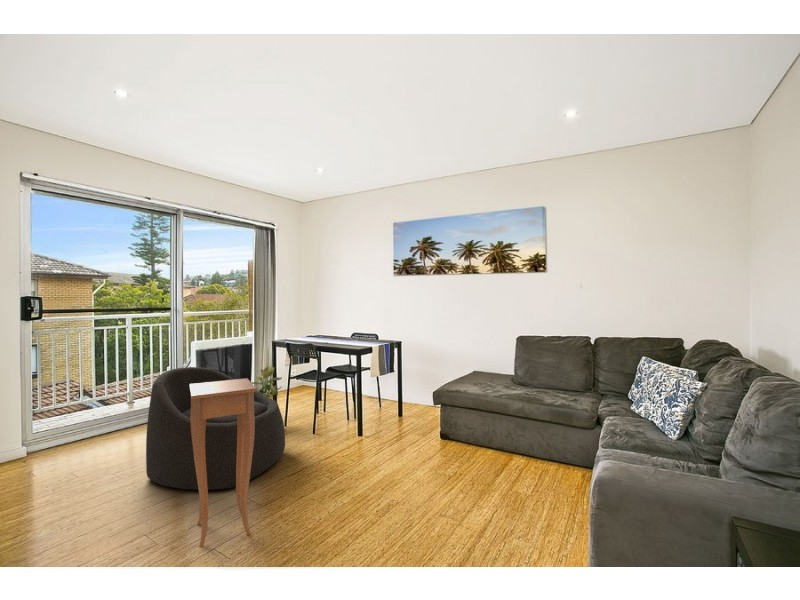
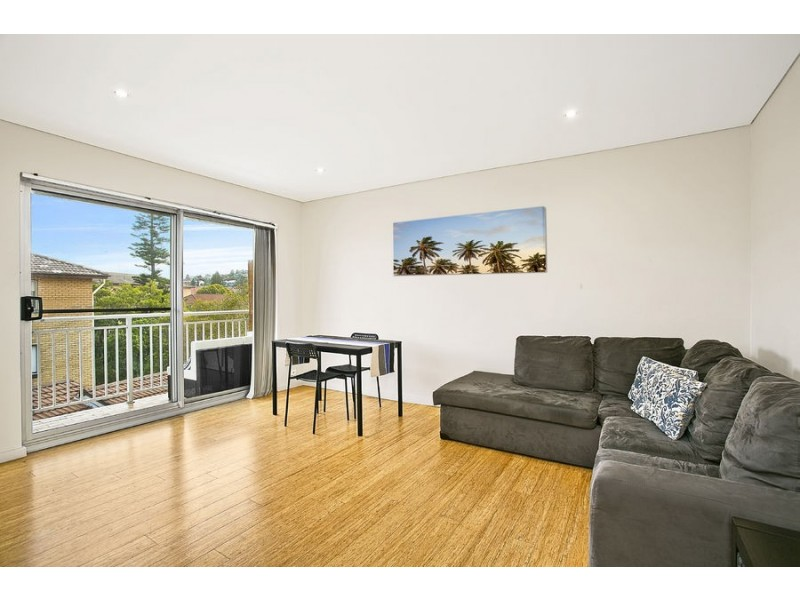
- potted plant (265, 395)
- armchair (218, 418)
- side table (236, 460)
